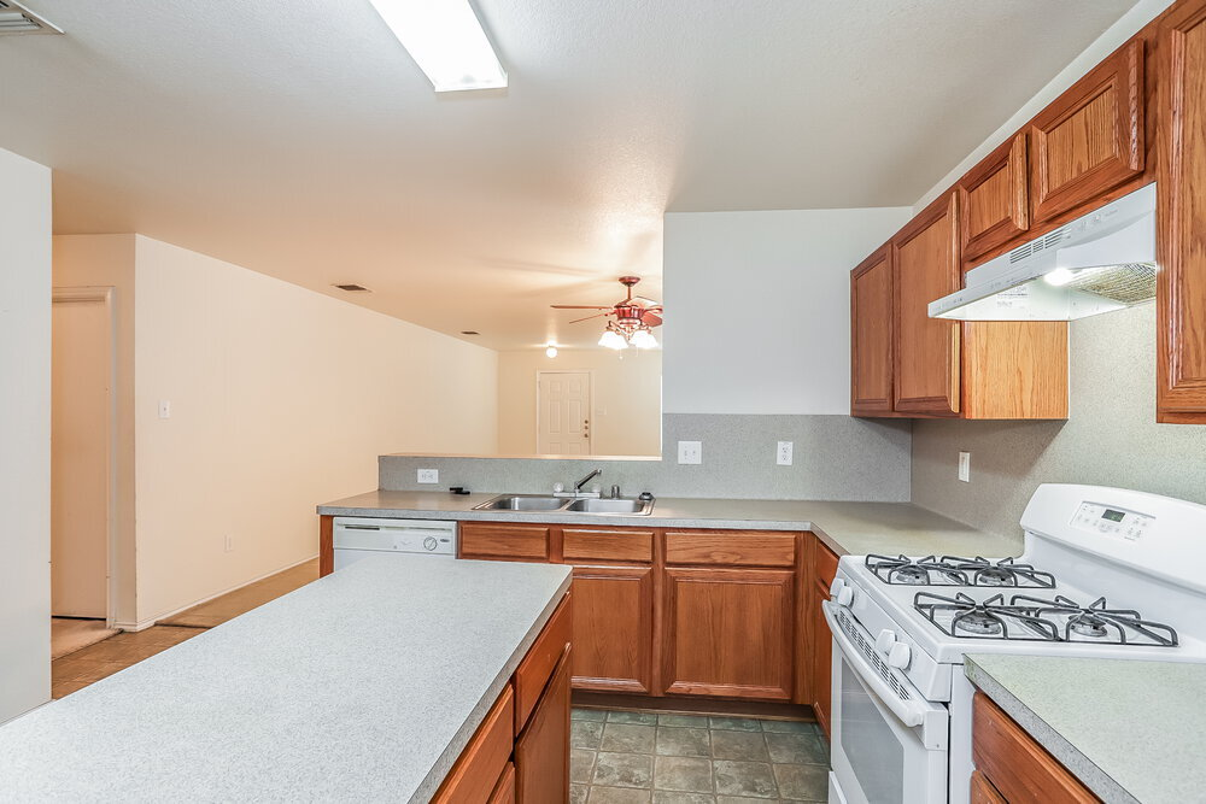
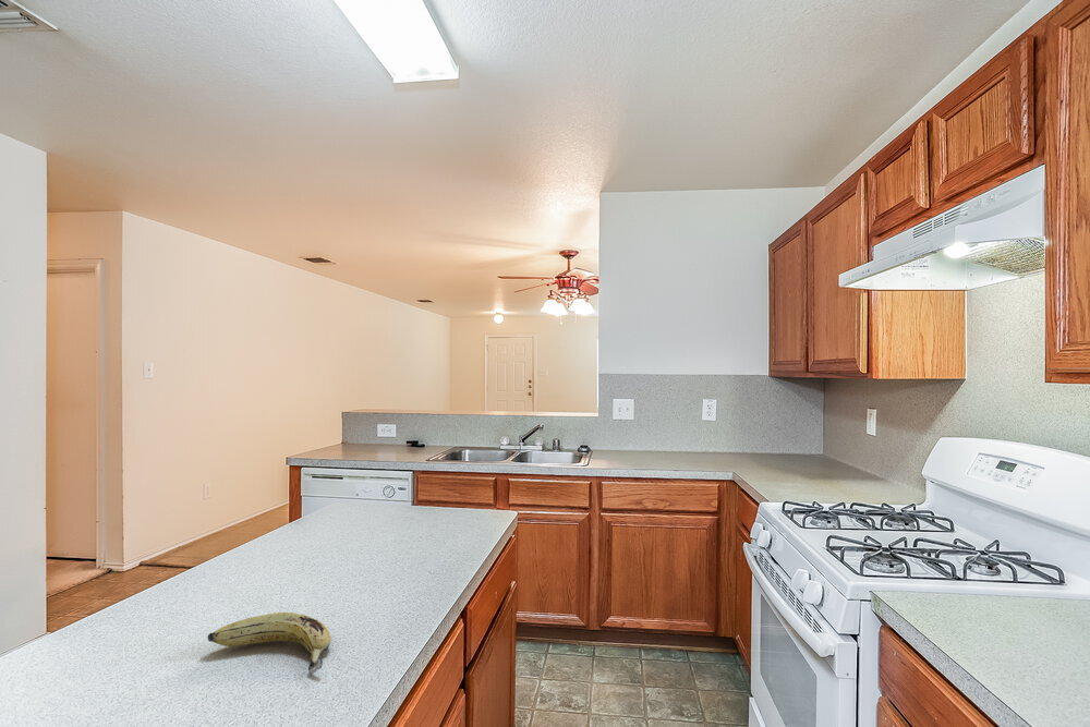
+ fruit (282, 635)
